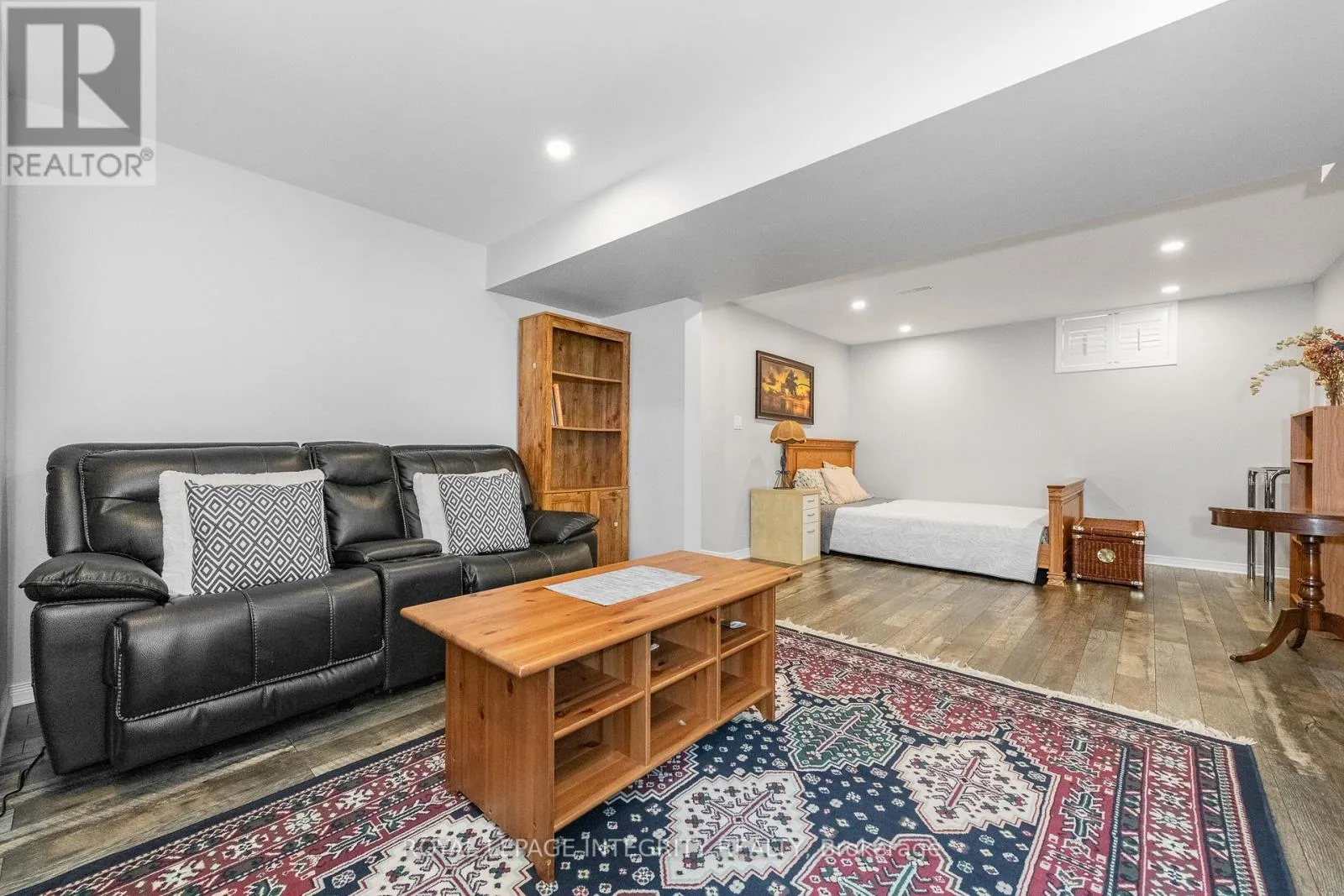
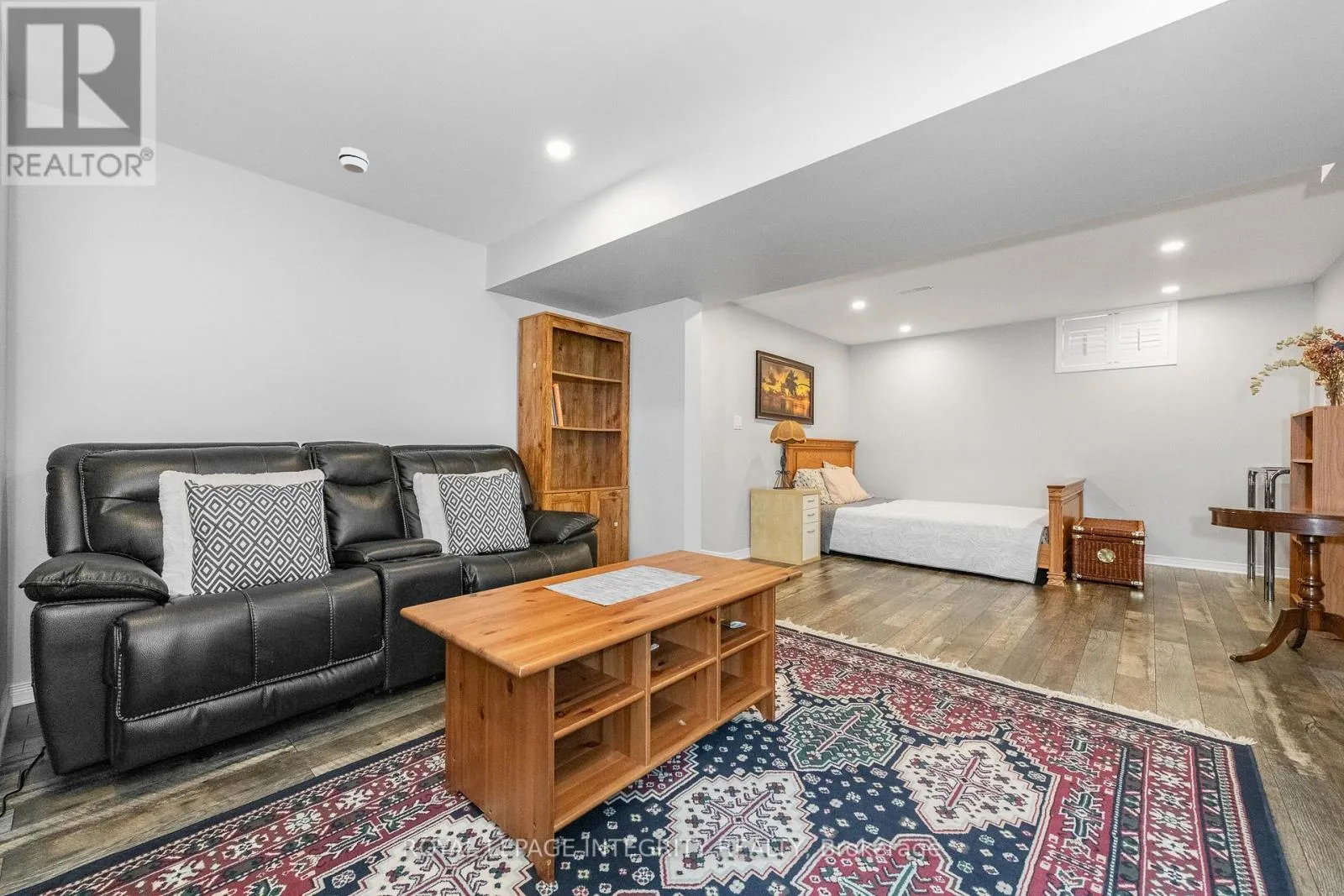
+ smoke detector (354, 160)
